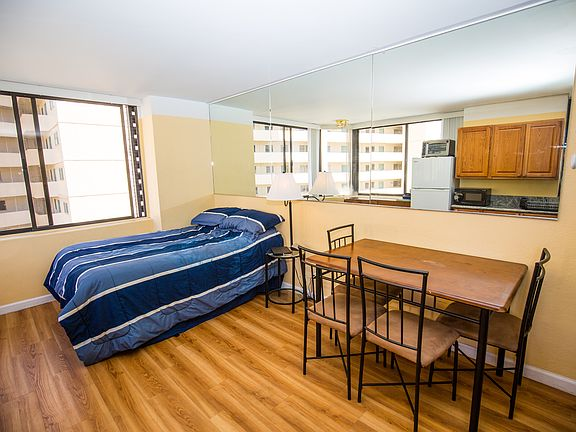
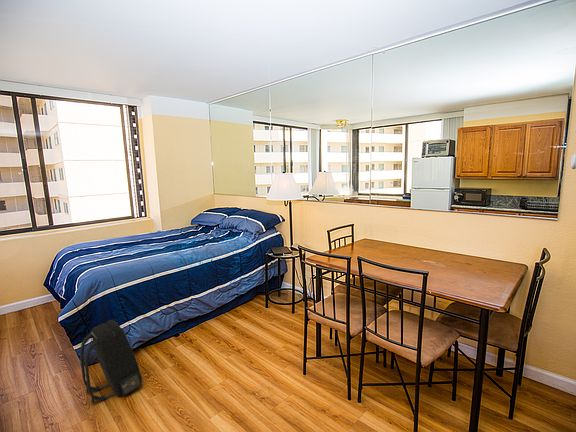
+ backpack (110, 356)
